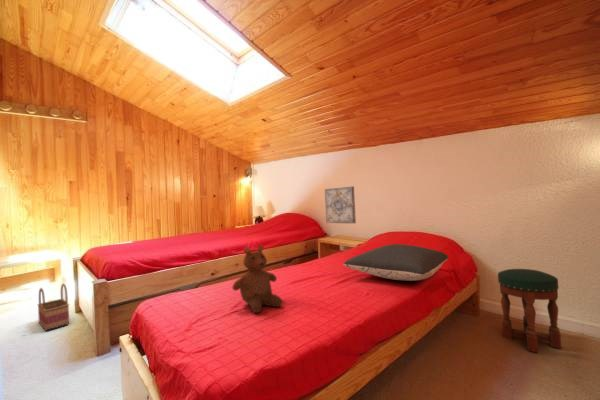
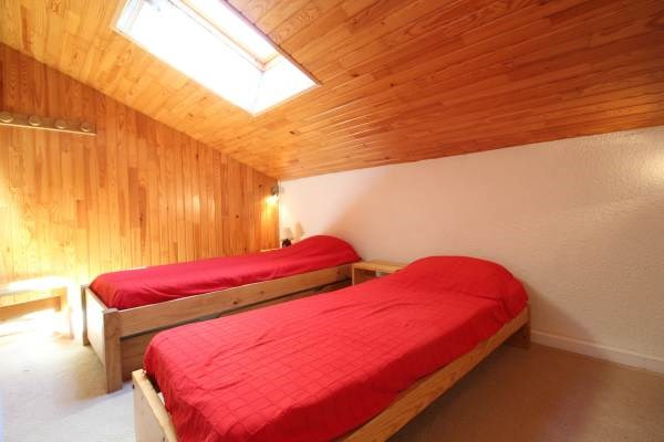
- teddy bear (259, 276)
- basket (53, 304)
- stool (528, 306)
- wall art (339, 205)
- pillow (396, 260)
